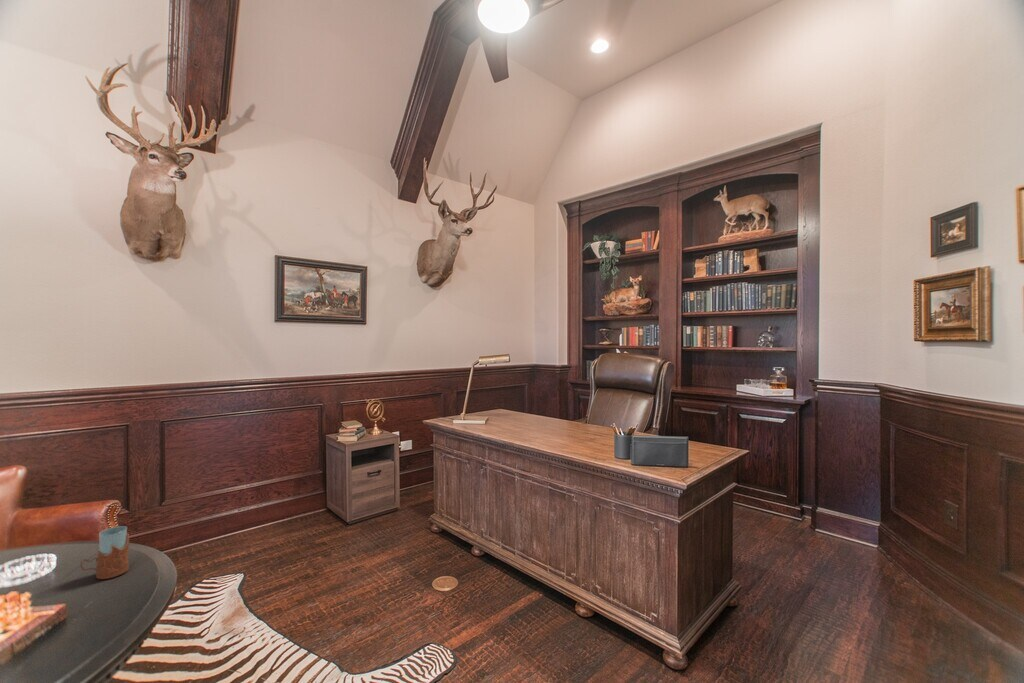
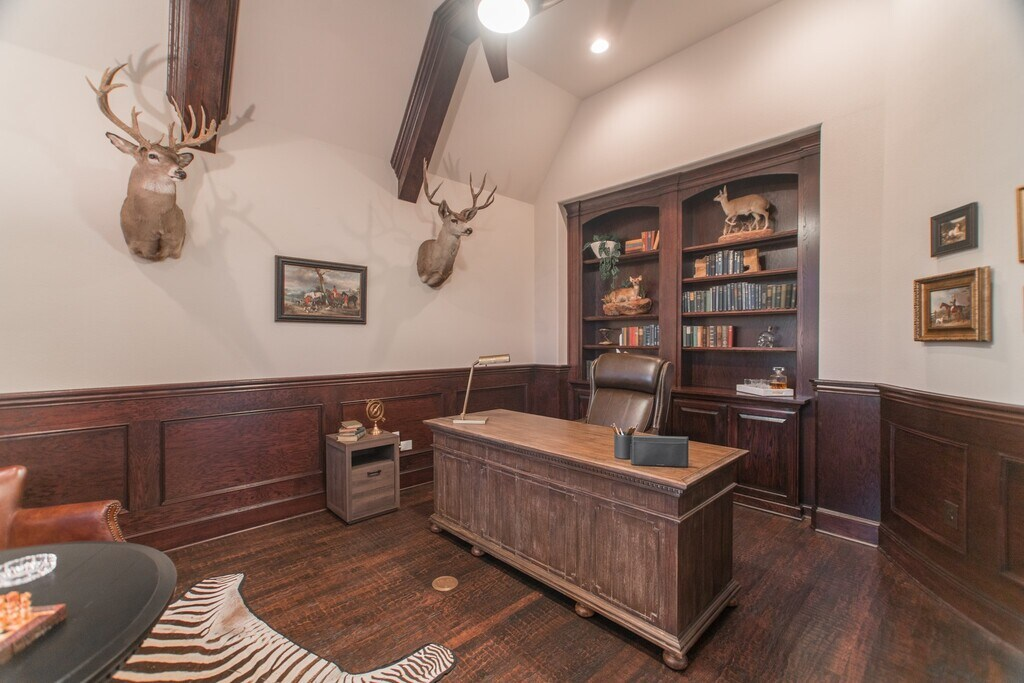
- drinking glass (105, 553)
